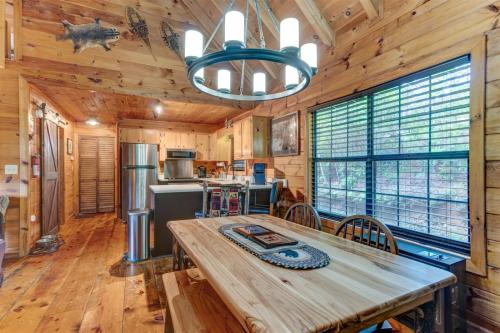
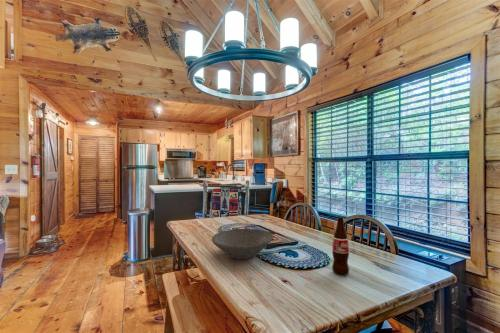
+ bottle (340, 245)
+ bowl (242, 244)
